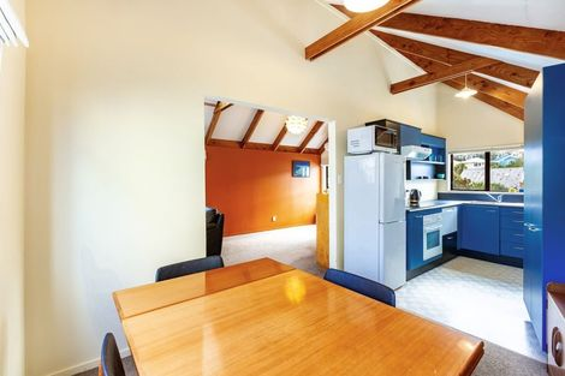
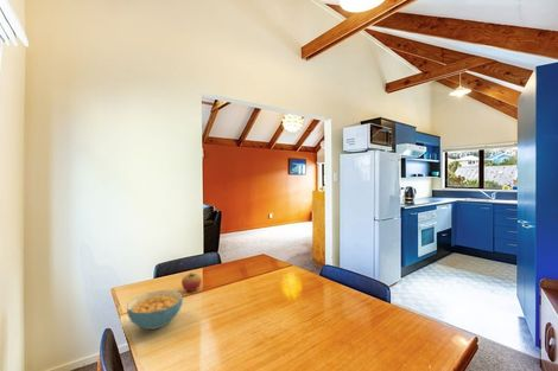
+ fruit (191, 280)
+ cereal bowl (156, 312)
